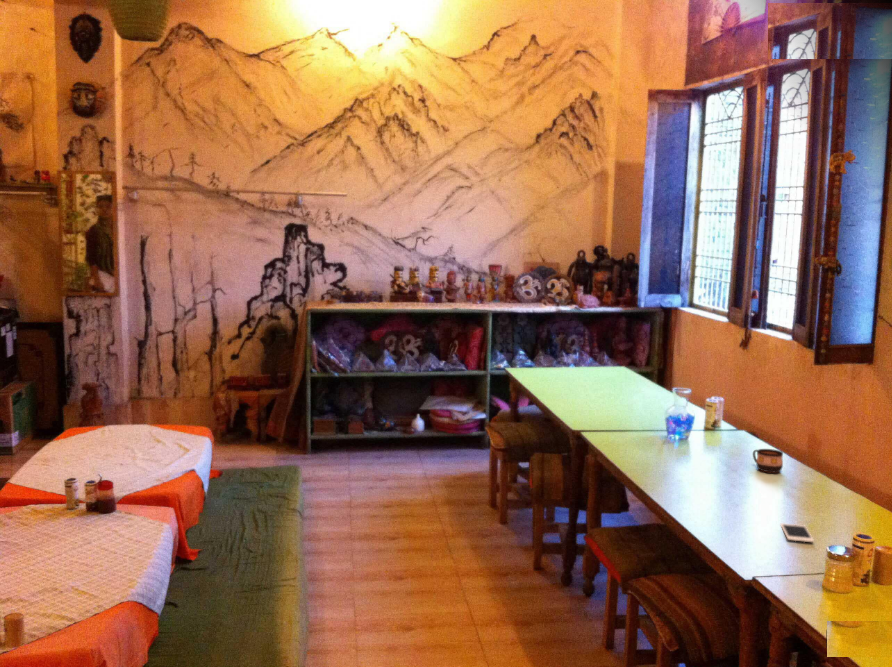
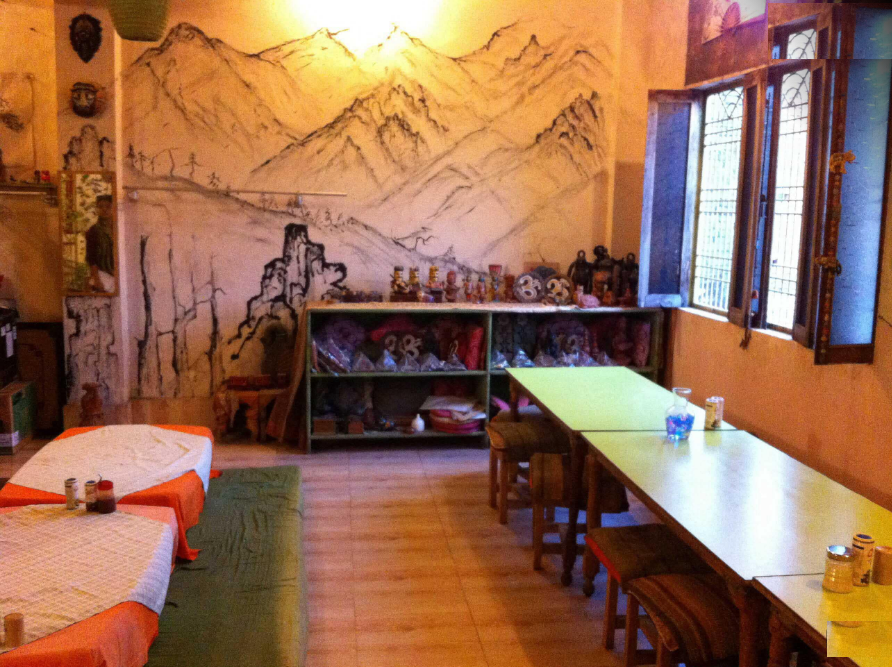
- cell phone (796, 532)
- cup (769, 460)
